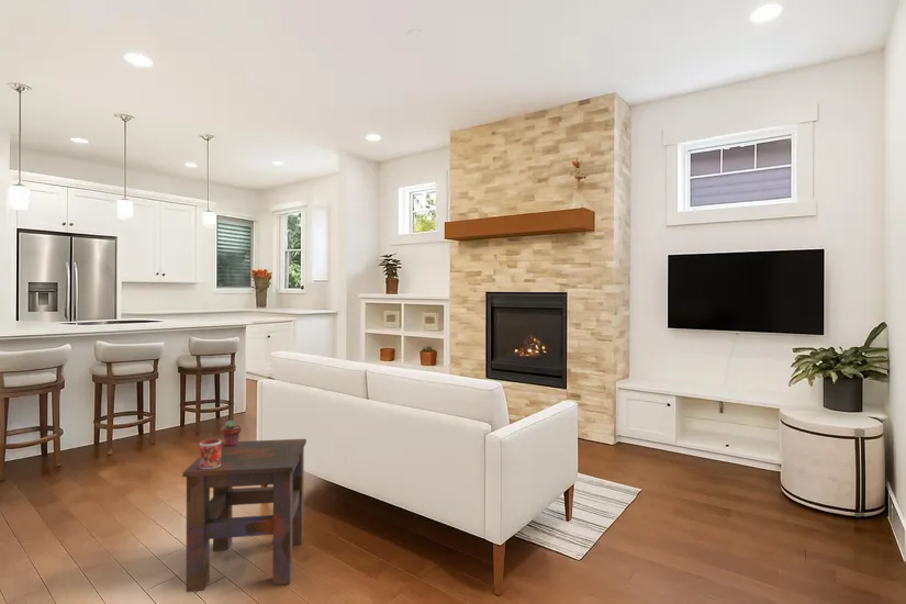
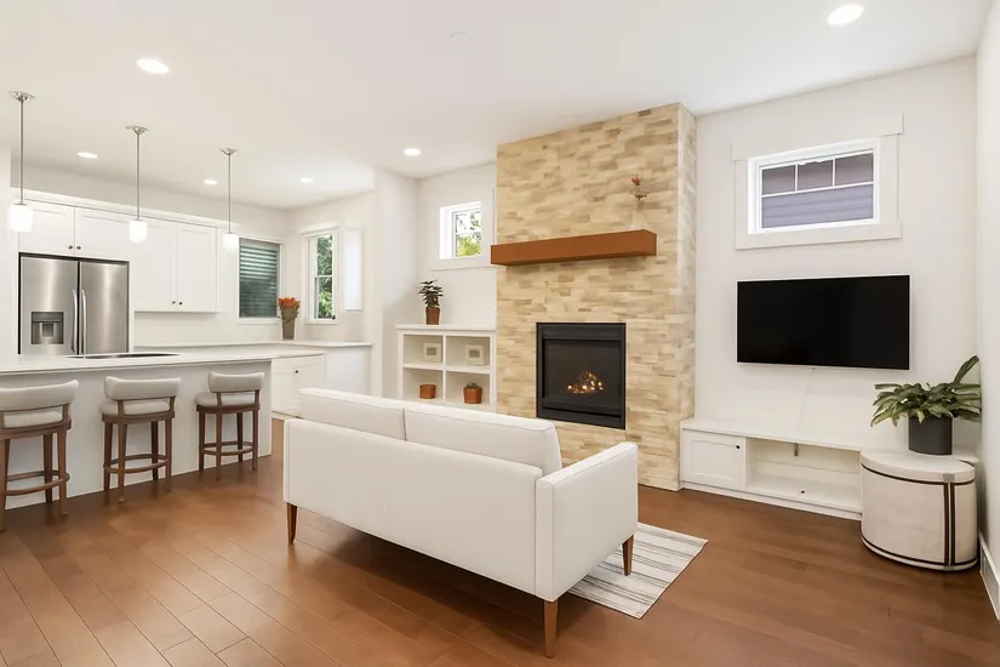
- mug (211, 451)
- potted succulent (231, 432)
- side table (250, 503)
